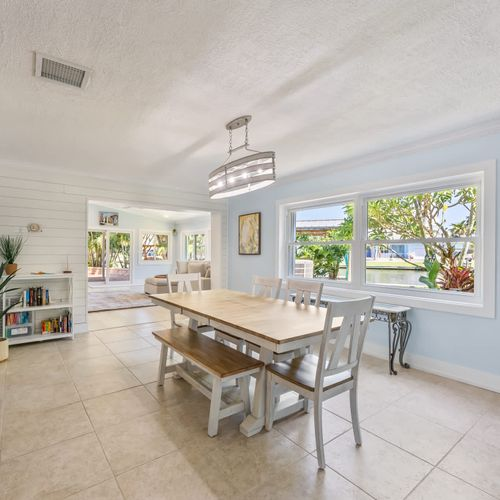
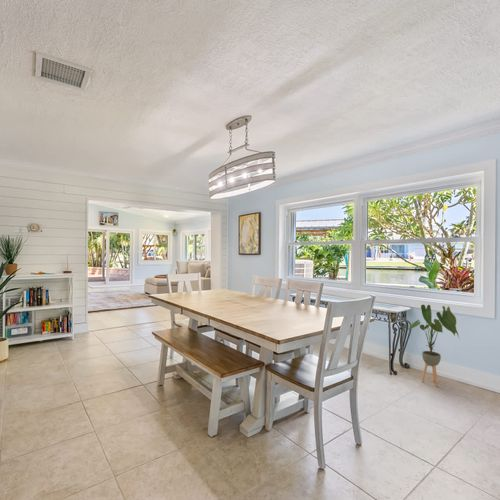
+ house plant (434, 342)
